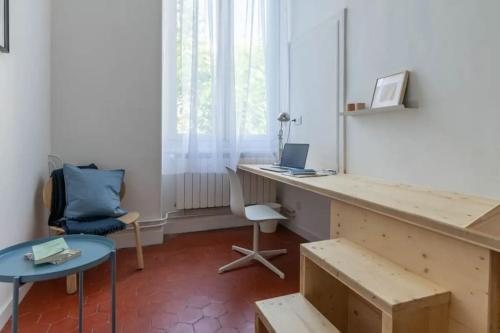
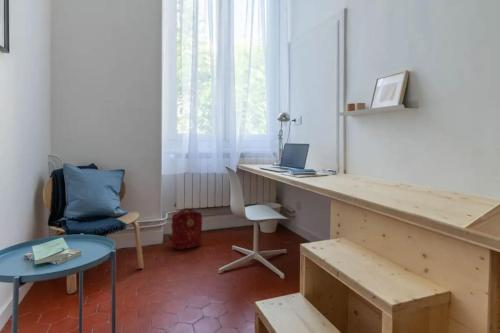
+ backpack (185, 226)
